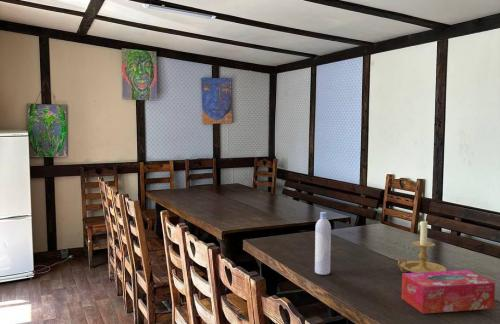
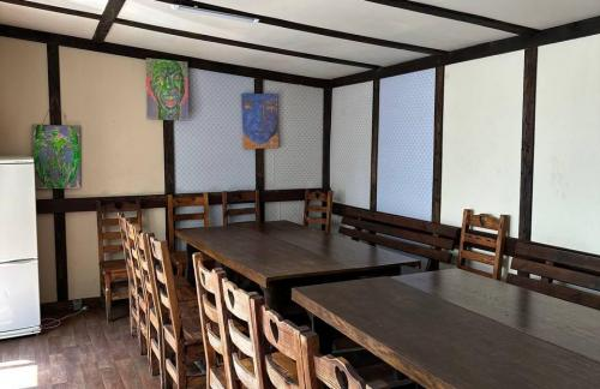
- candle holder (423, 245)
- tissue box (446, 290)
- bottle (322, 242)
